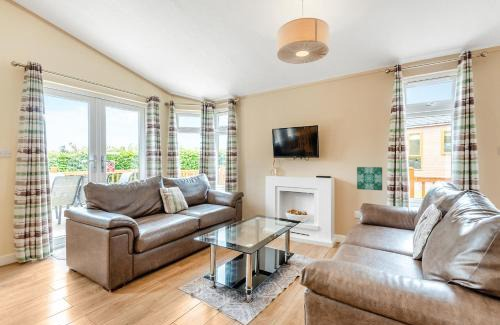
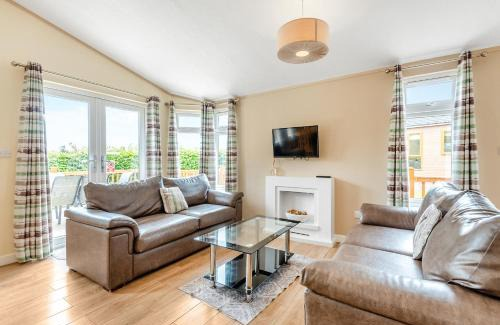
- wall art (369, 178)
